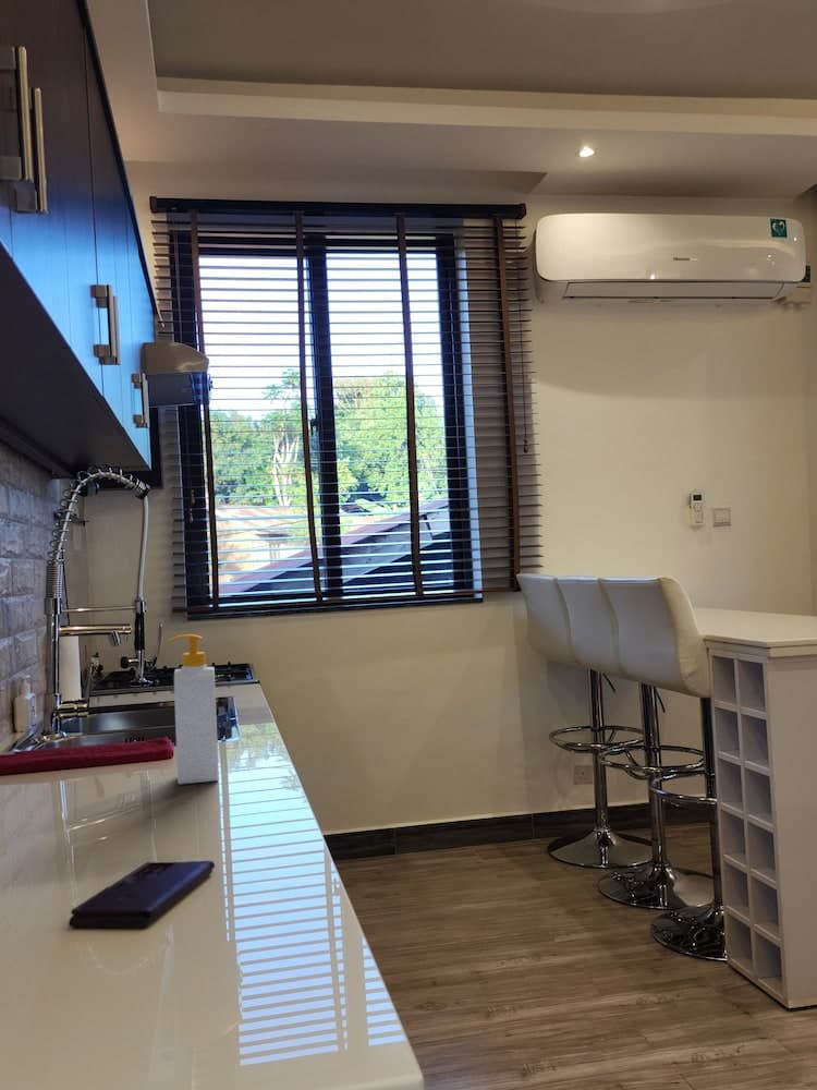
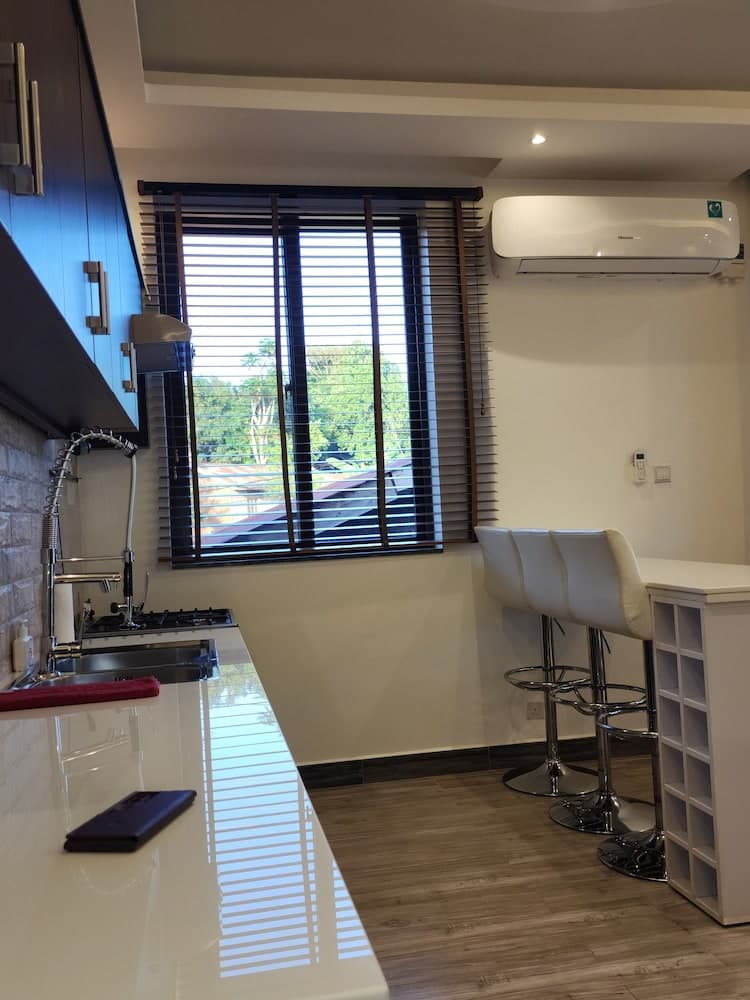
- soap bottle (193, 705)
